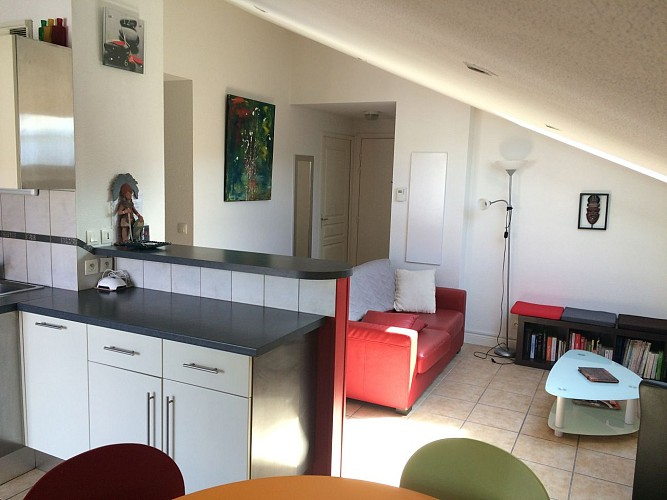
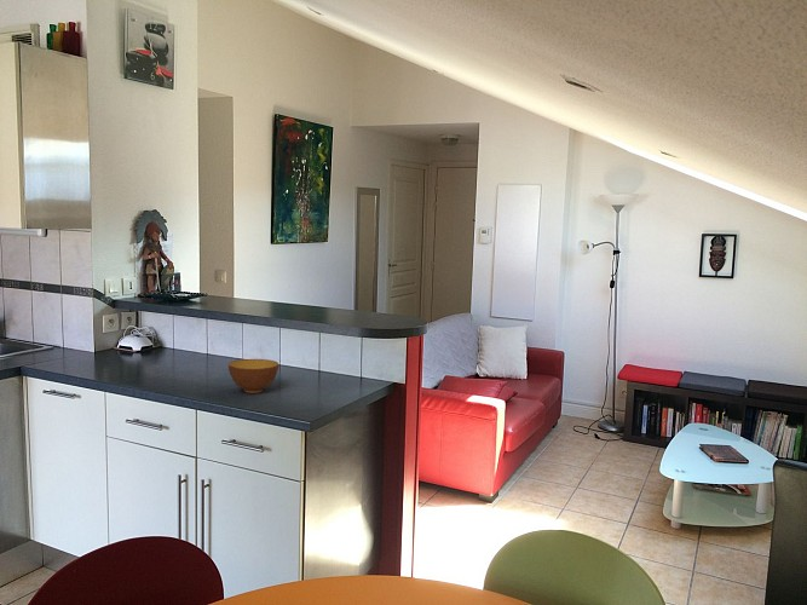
+ bowl (253, 376)
